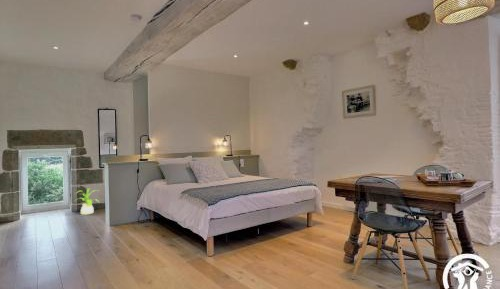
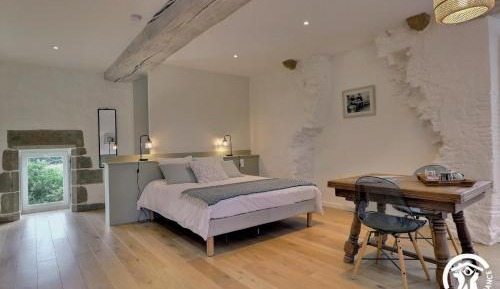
- house plant (87, 199)
